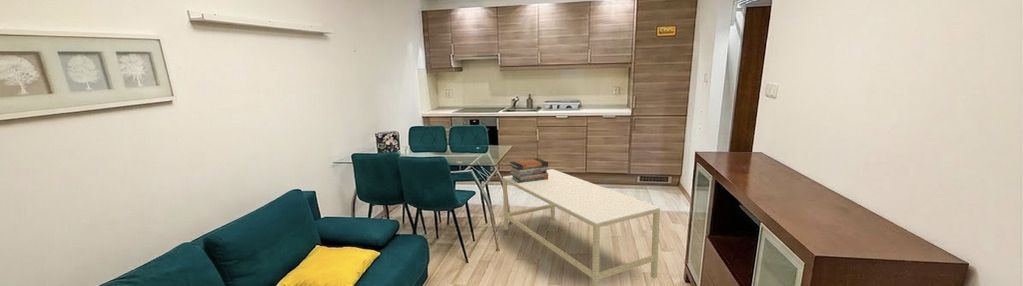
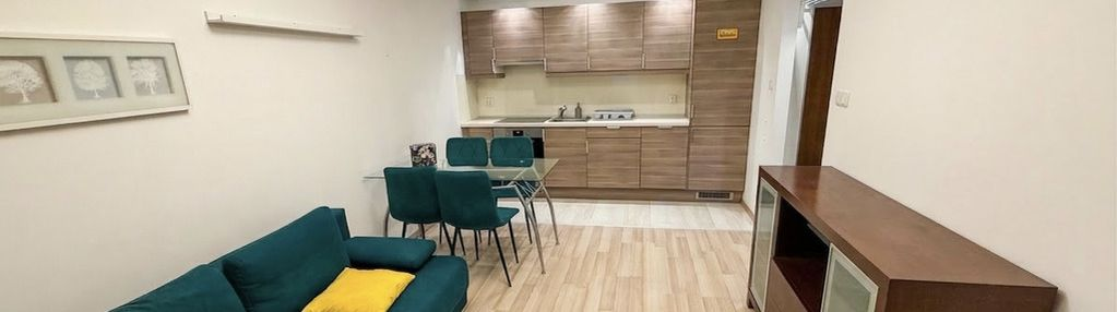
- coffee table (572, 215)
- book stack (528, 170)
